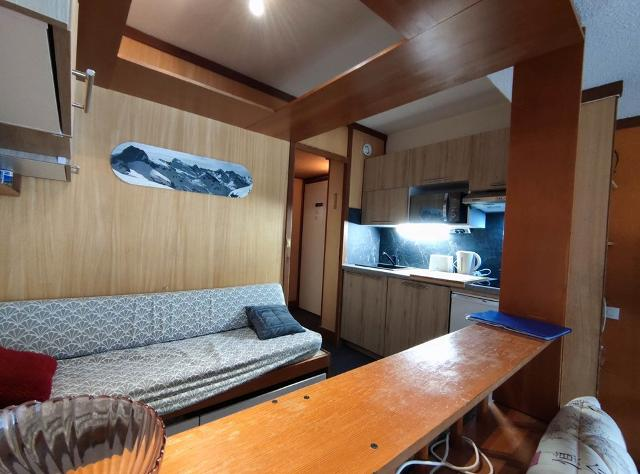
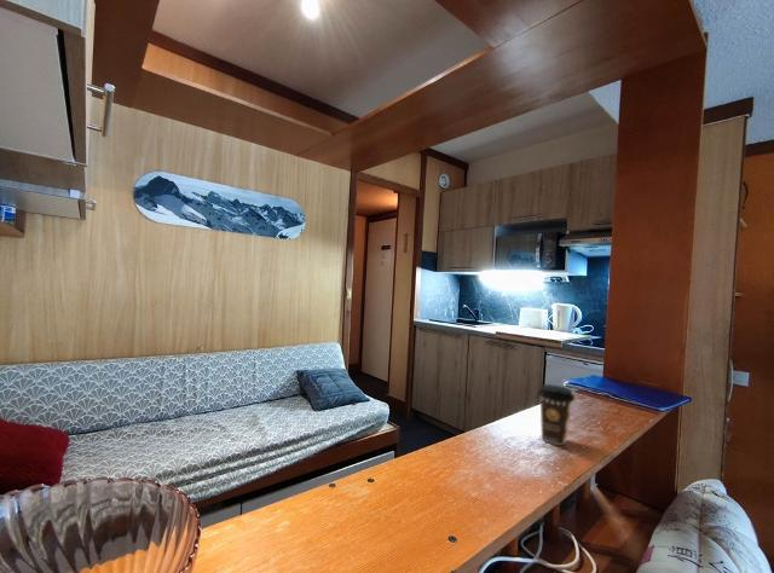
+ coffee cup (554, 413)
